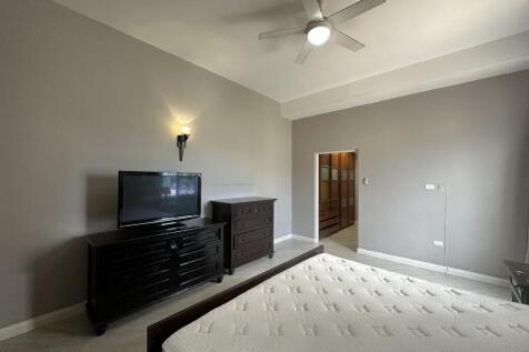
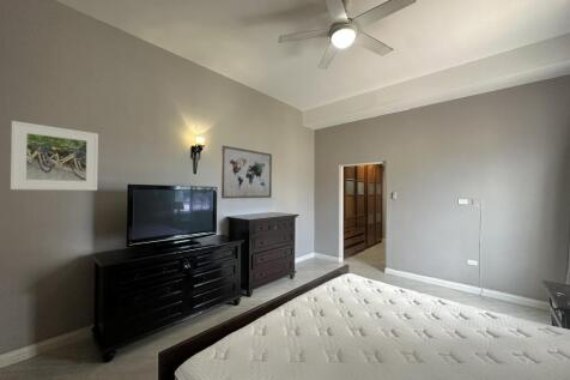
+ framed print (57, 158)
+ wall art (248, 174)
